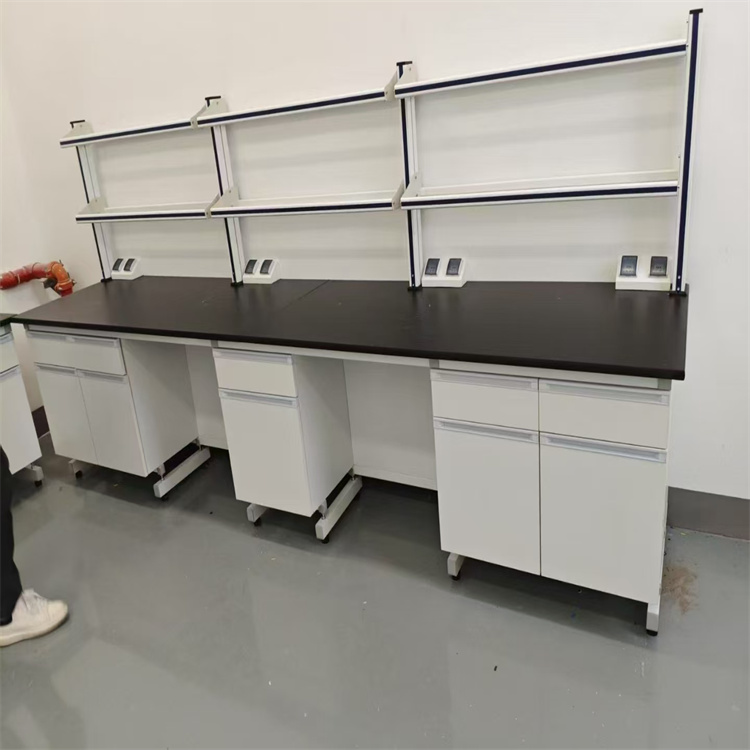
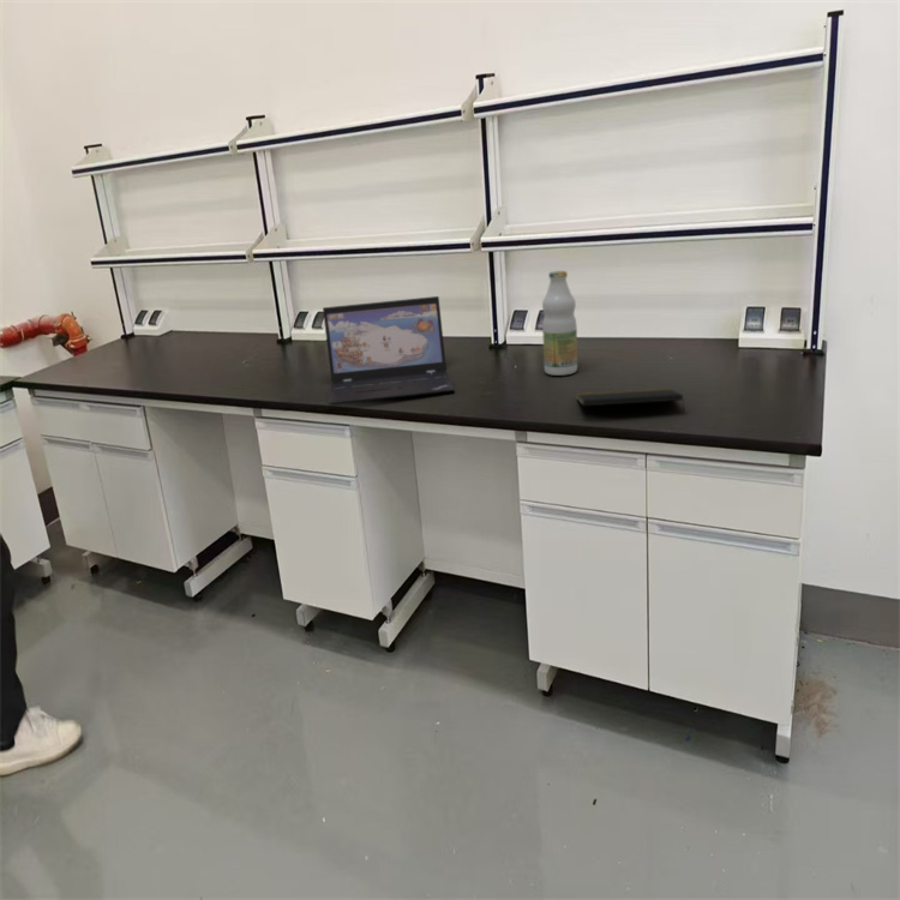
+ laptop (385, 348)
+ notepad (626, 396)
+ bottle (559, 323)
